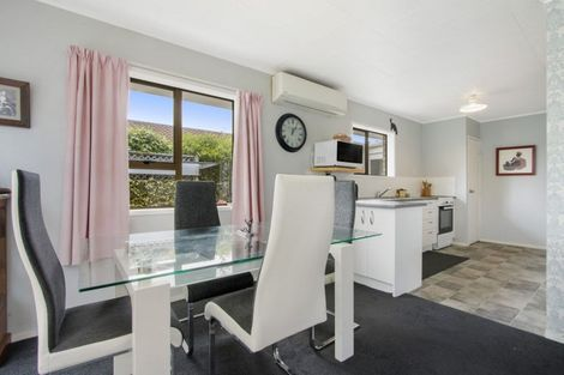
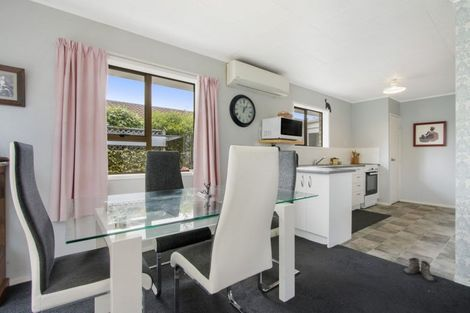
+ boots (418, 267)
